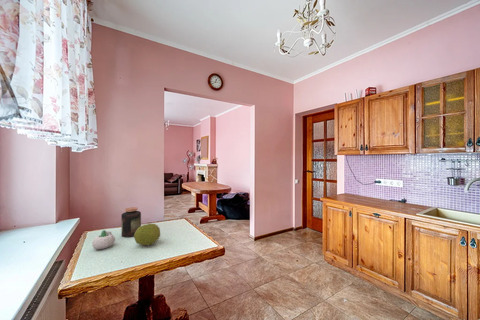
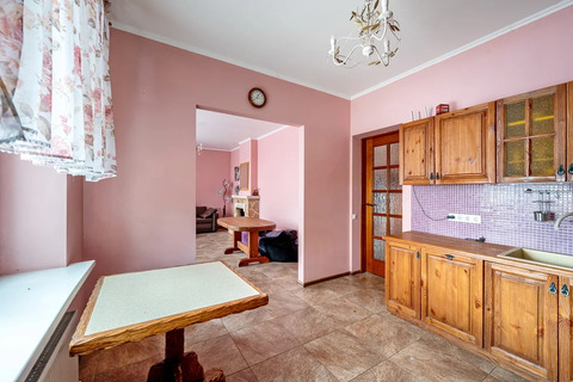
- jar (131, 221)
- fruit (147, 234)
- succulent planter (104, 238)
